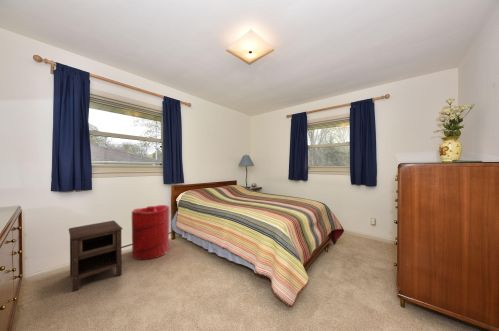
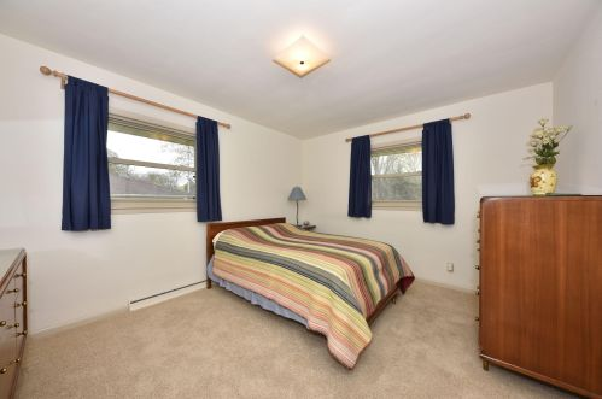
- laundry hamper (151, 229)
- nightstand (95, 251)
